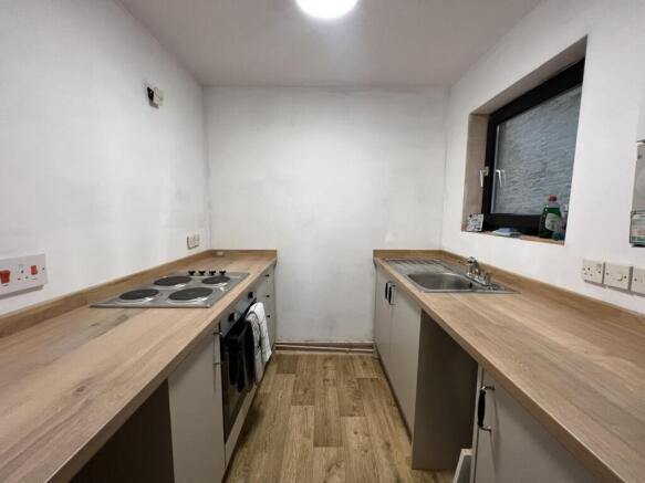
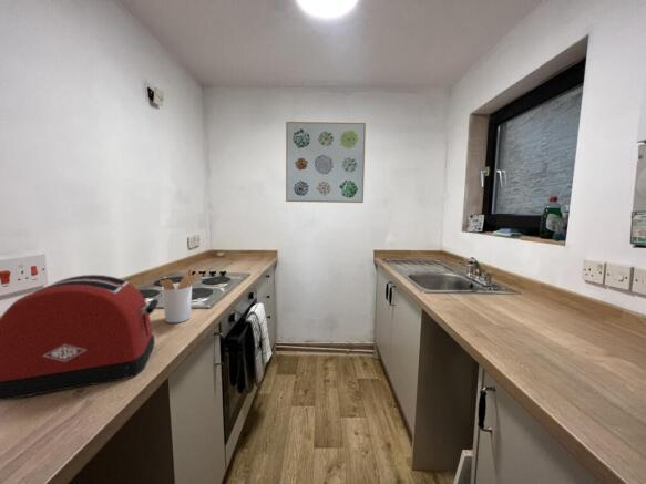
+ utensil holder (182, 295)
+ wall art (325, 163)
+ toaster (85, 323)
